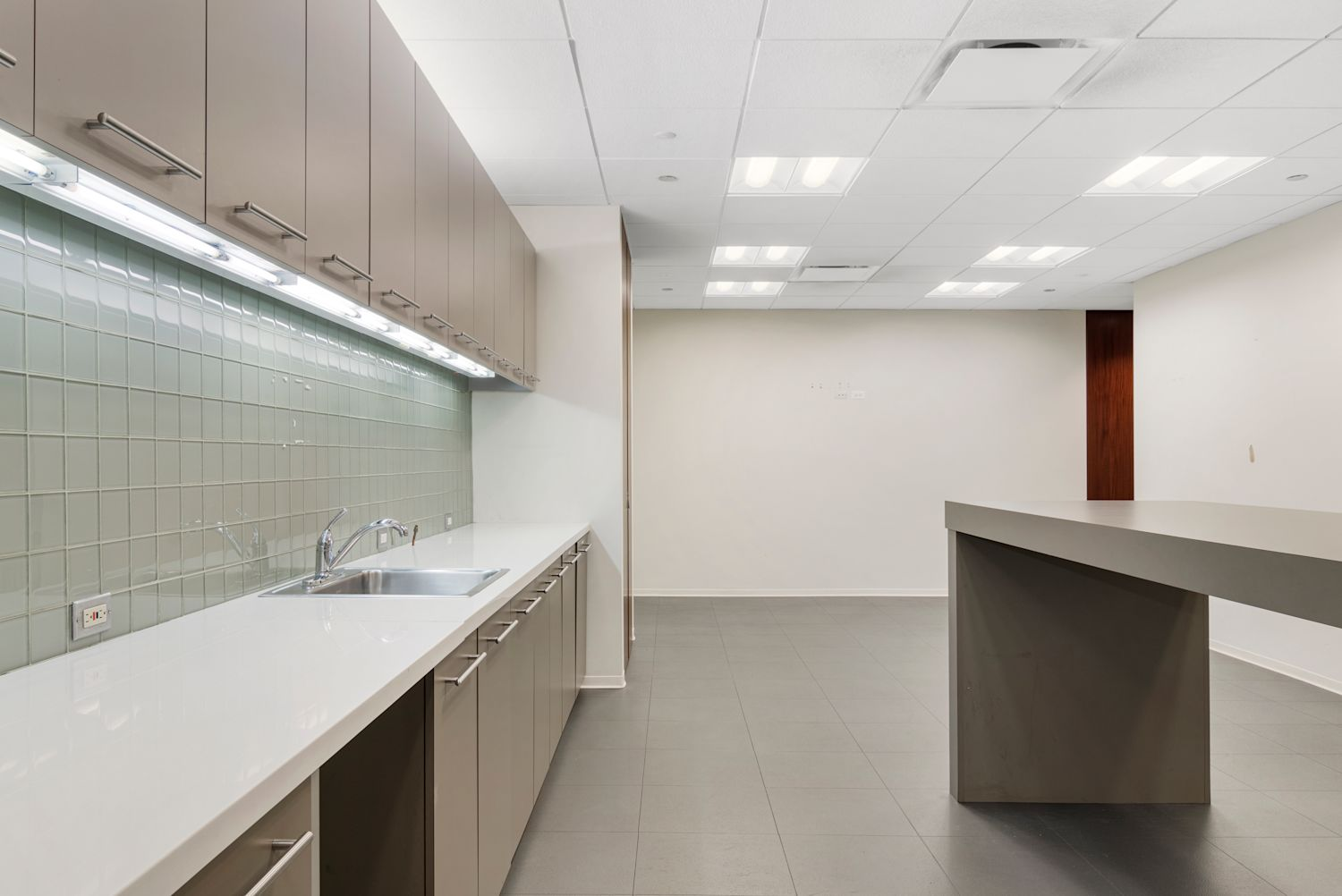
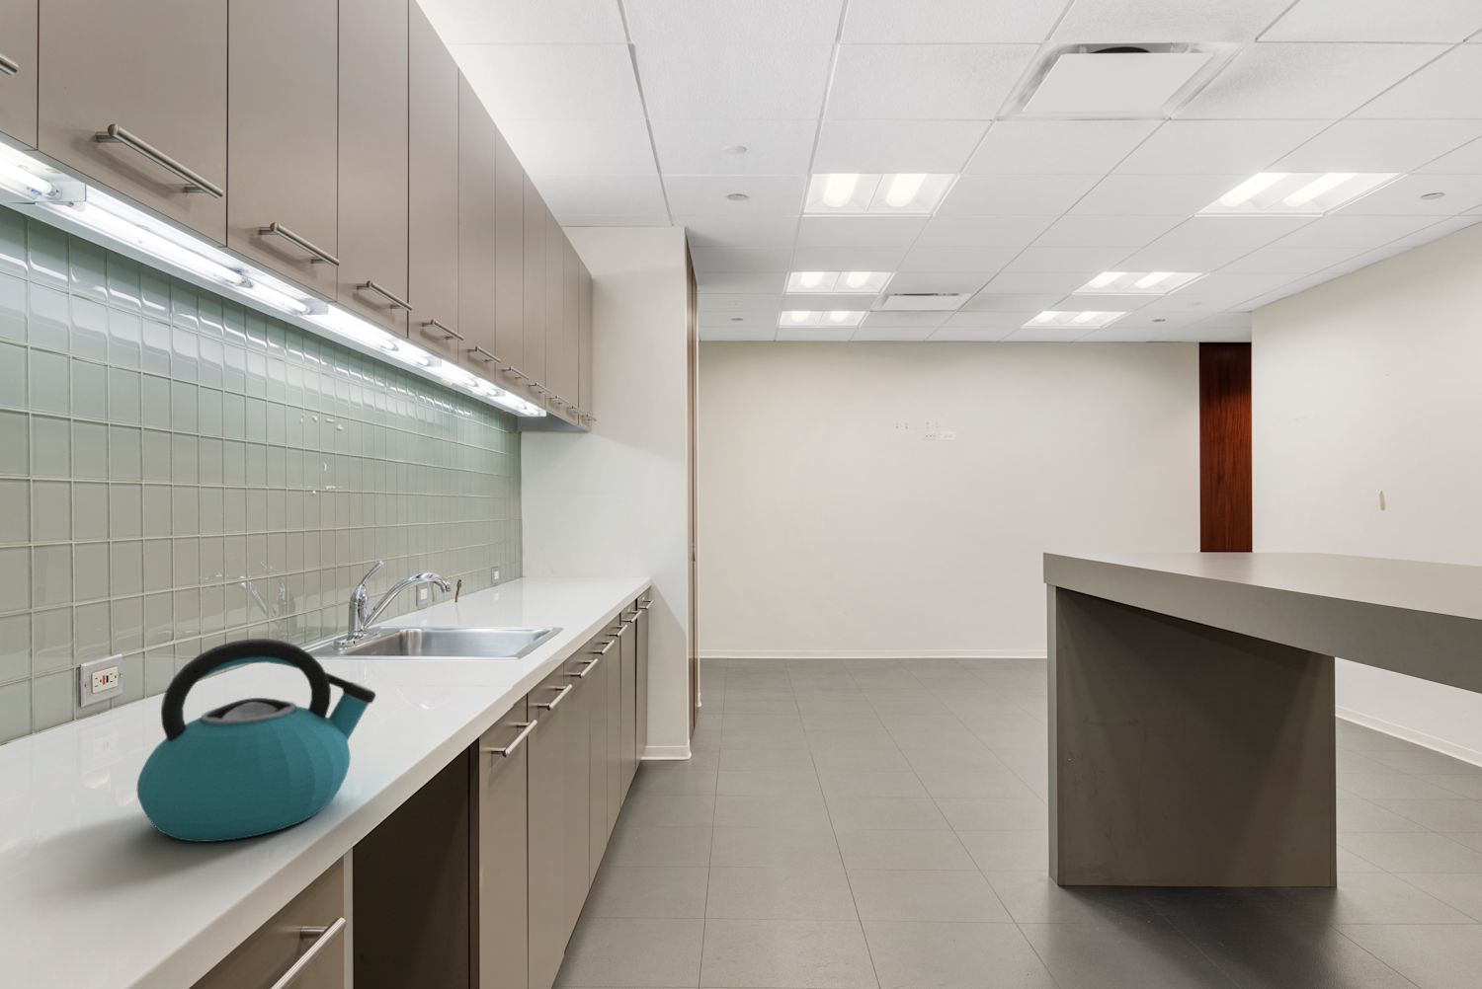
+ kettle (265, 723)
